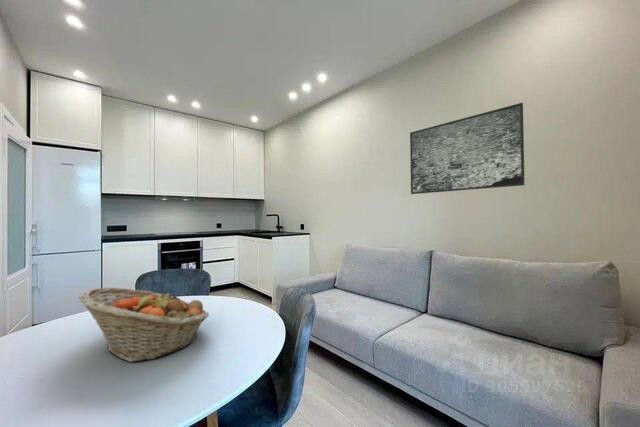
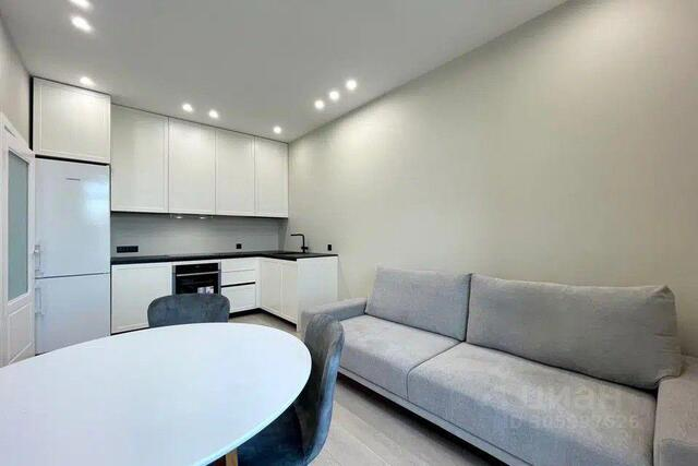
- fruit basket (148, 313)
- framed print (458, 155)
